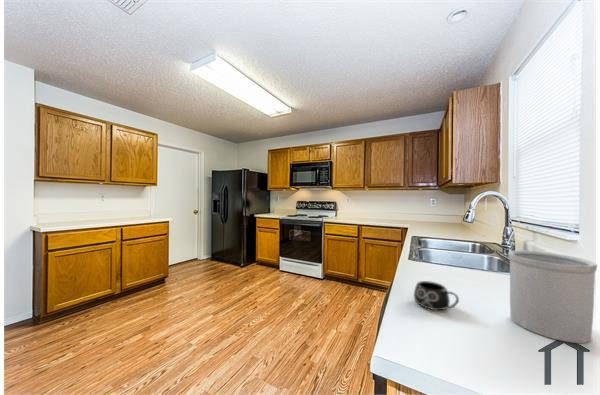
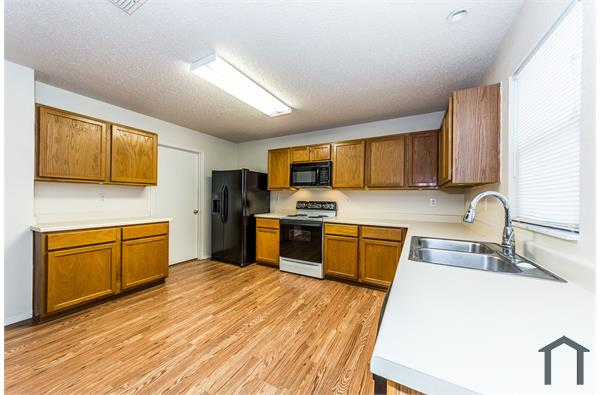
- utensil holder (548, 291)
- mug (435, 296)
